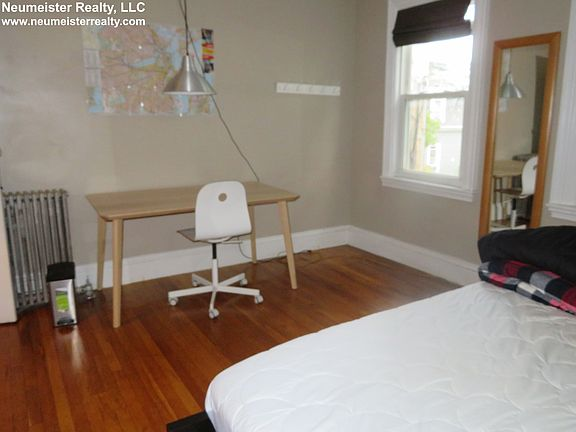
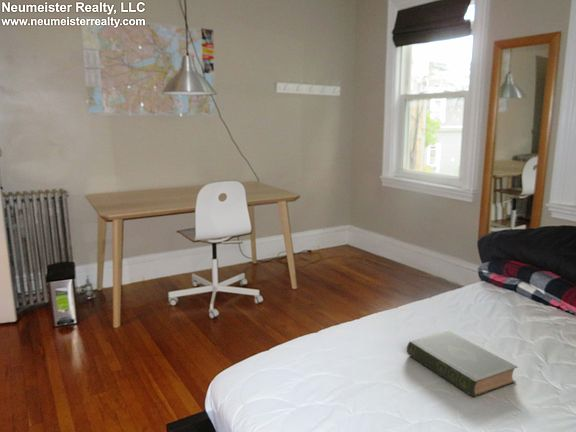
+ book (458, 361)
